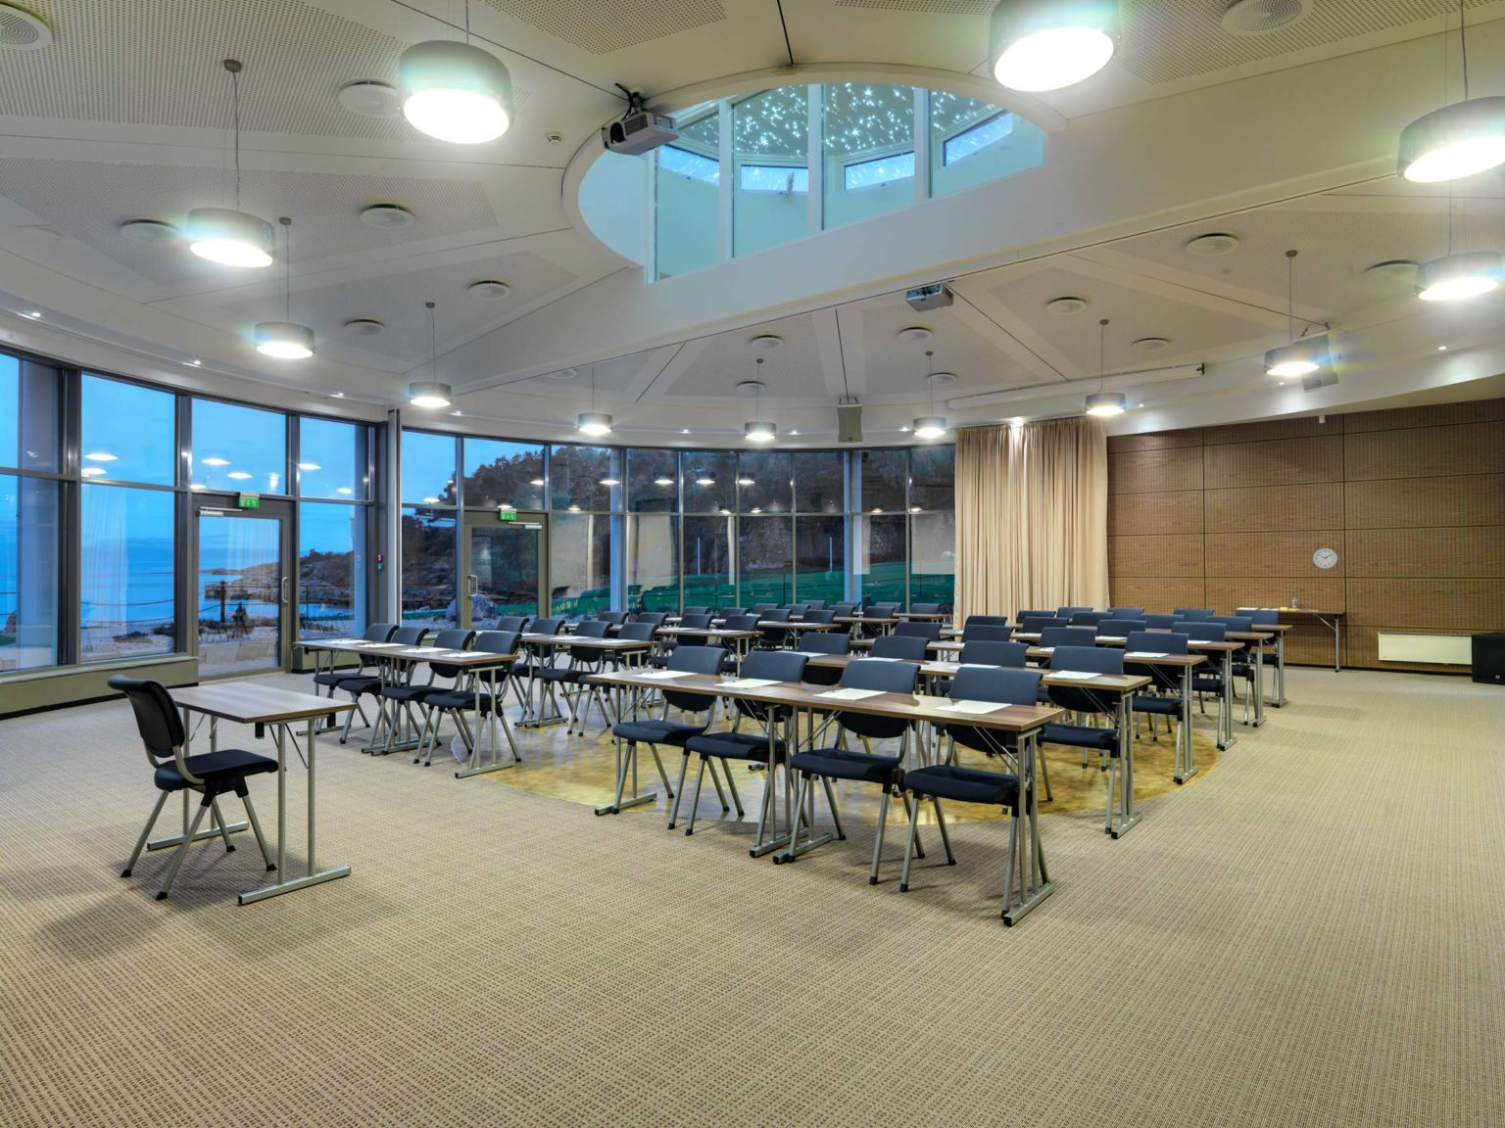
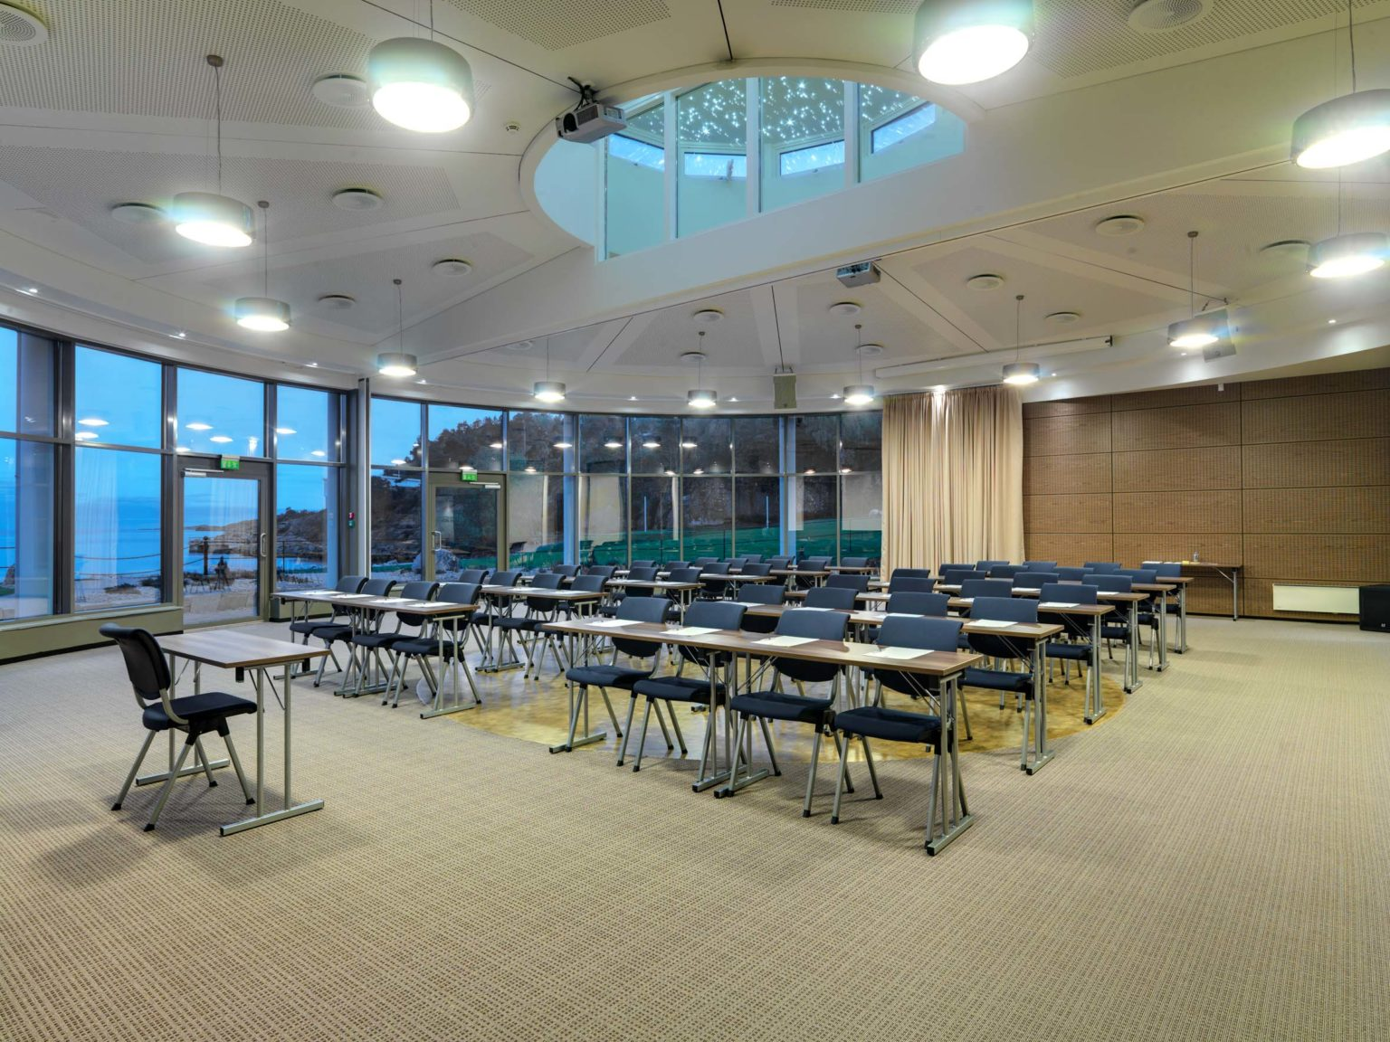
- wall clock (1325, 558)
